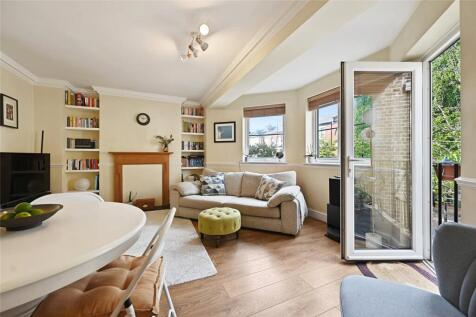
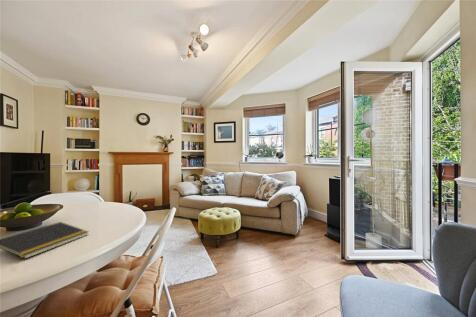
+ notepad (45, 237)
